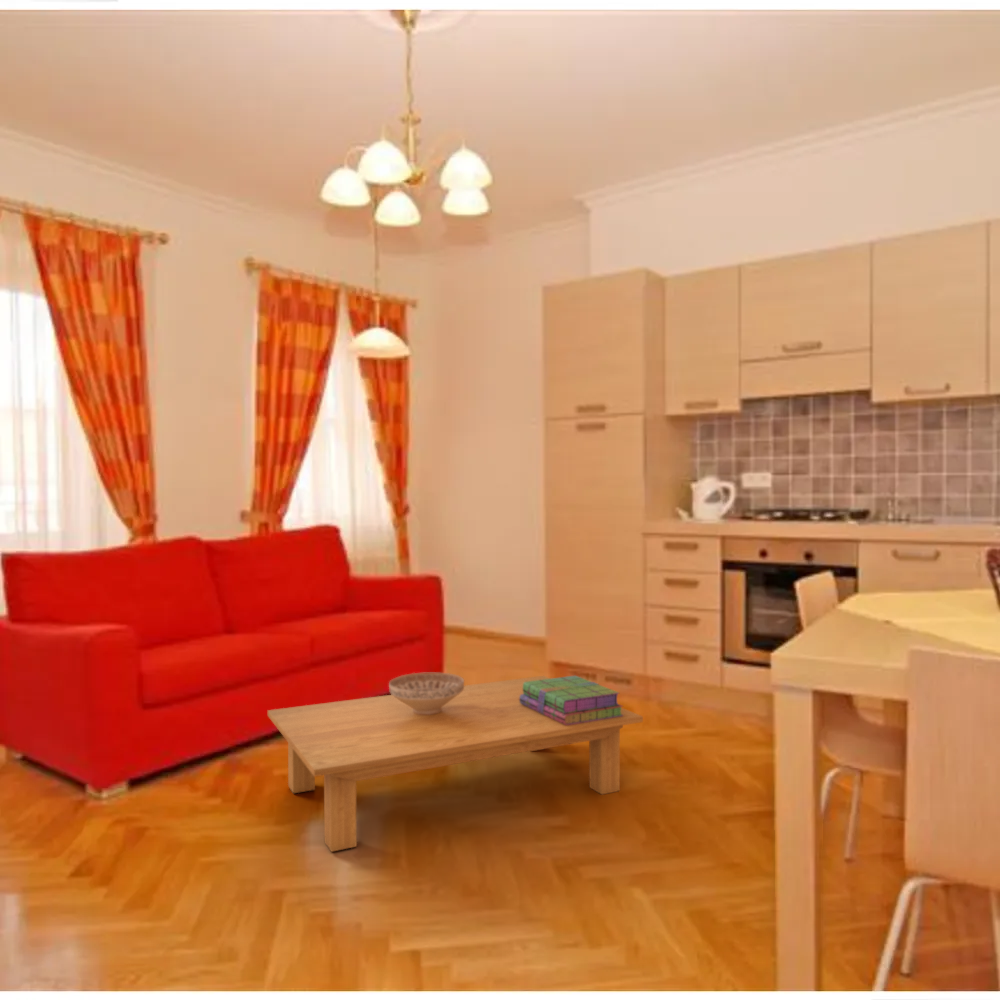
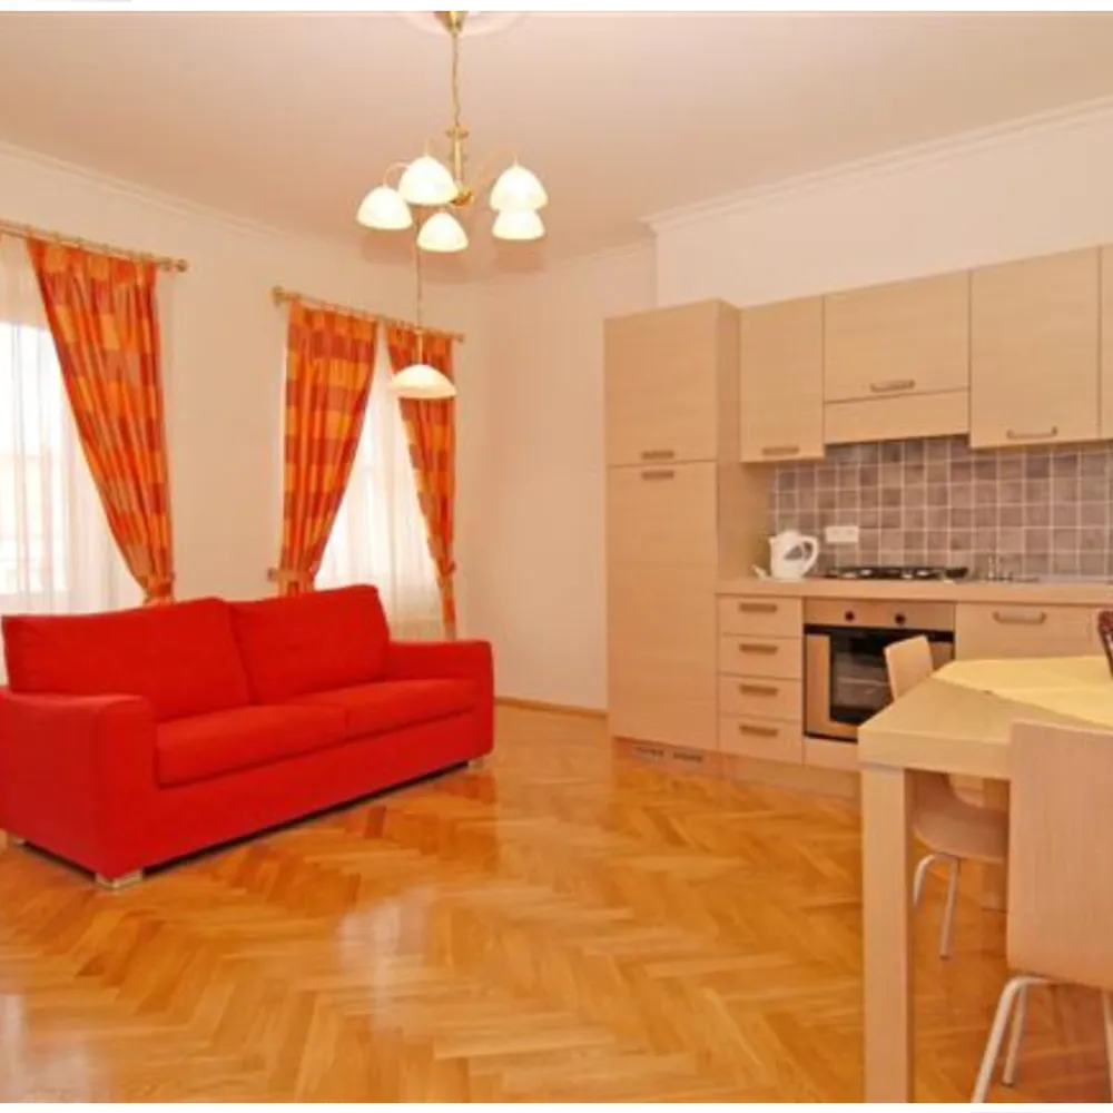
- decorative bowl (426, 695)
- stack of books (569, 698)
- coffee table (452, 751)
